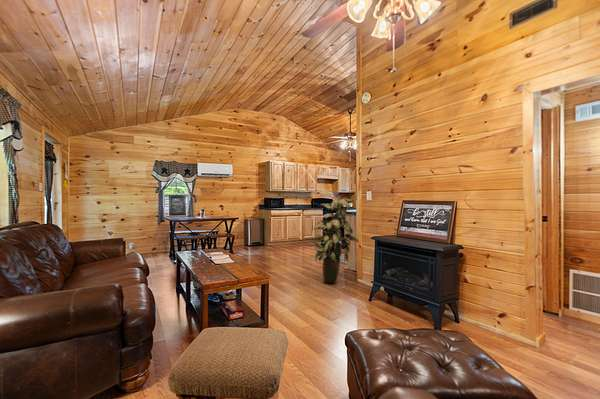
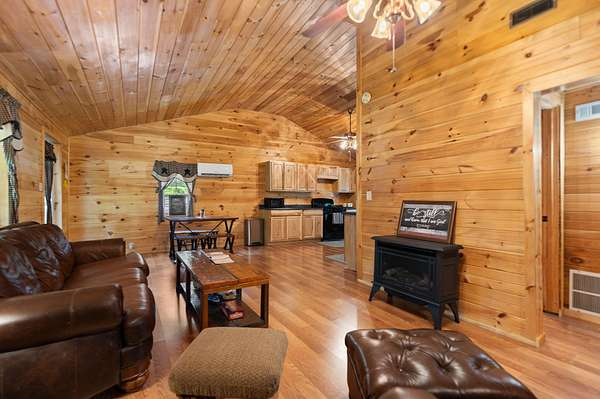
- indoor plant (332, 237)
